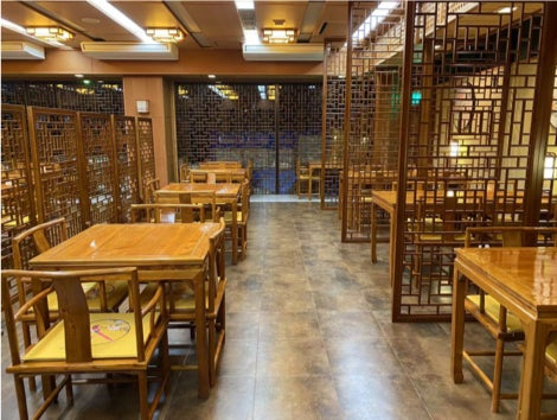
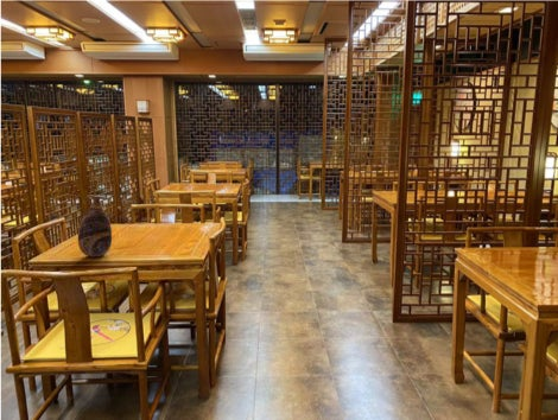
+ vase (94, 225)
